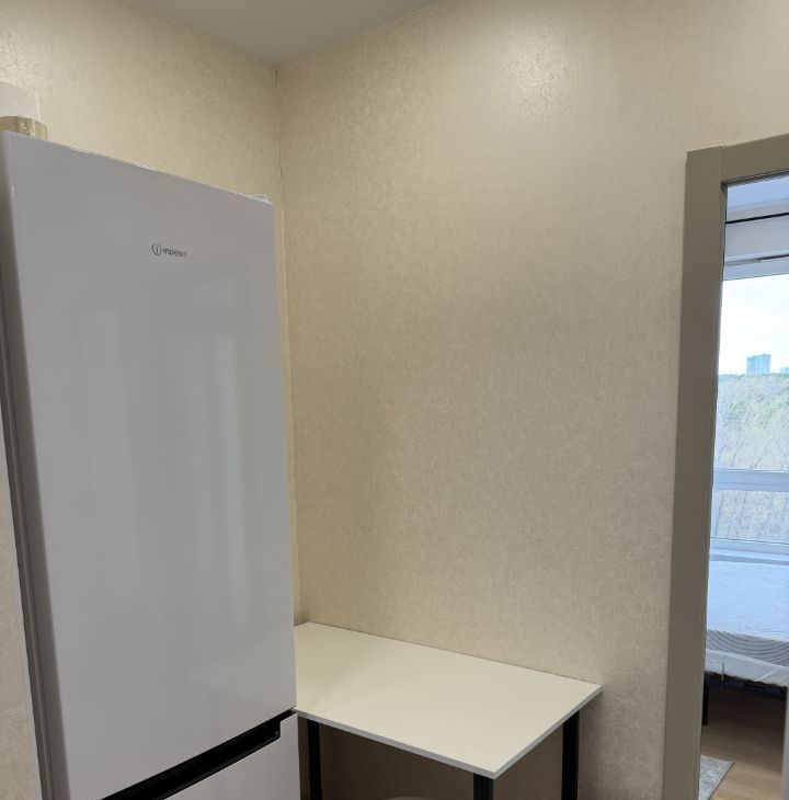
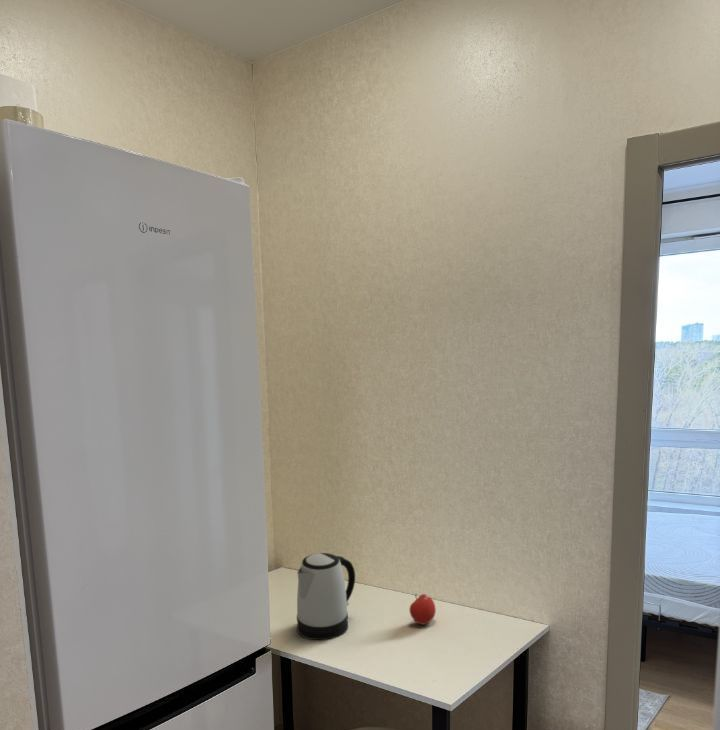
+ fruit (422, 609)
+ kettle (327, 590)
